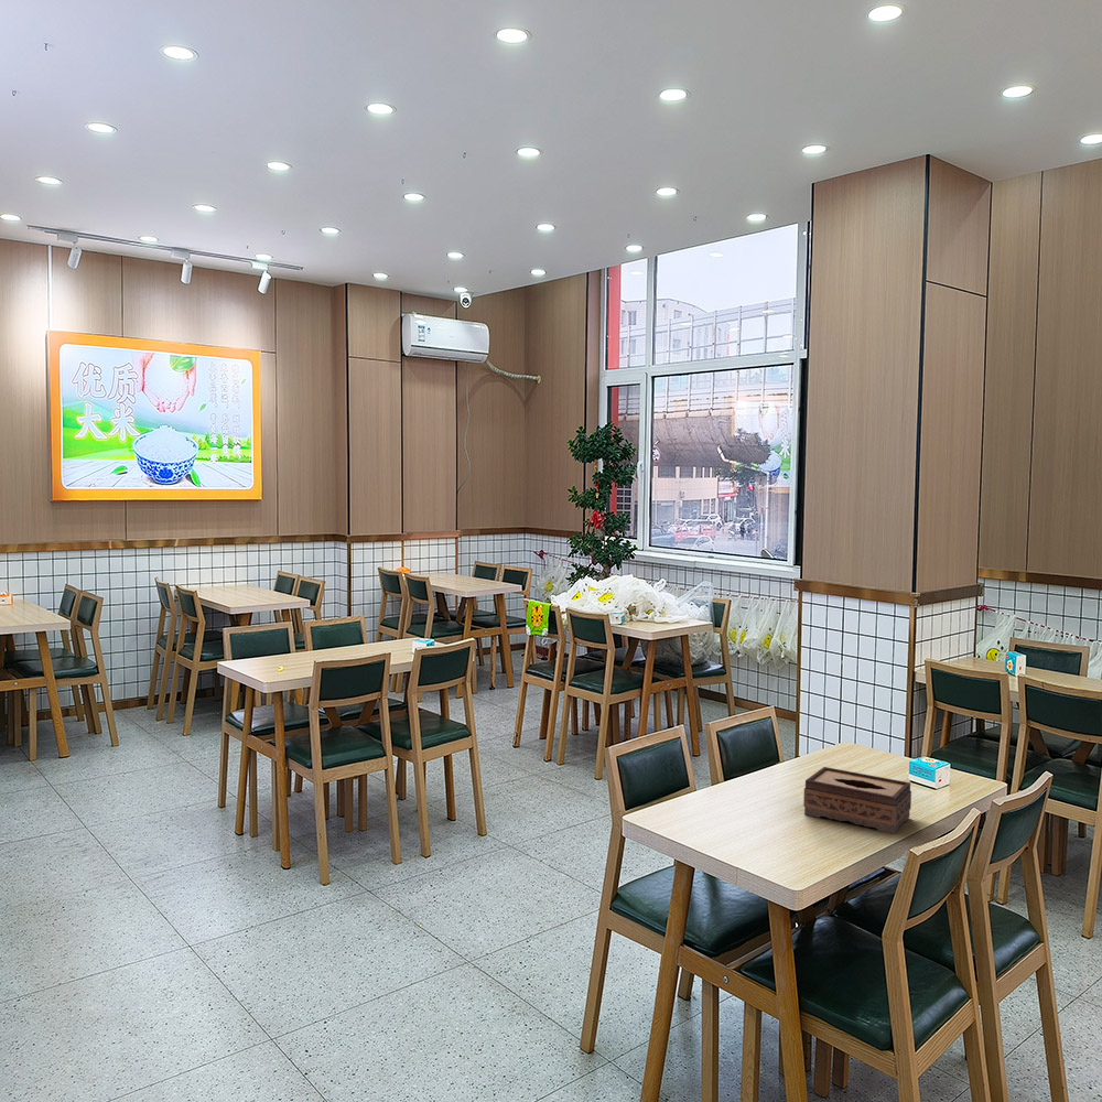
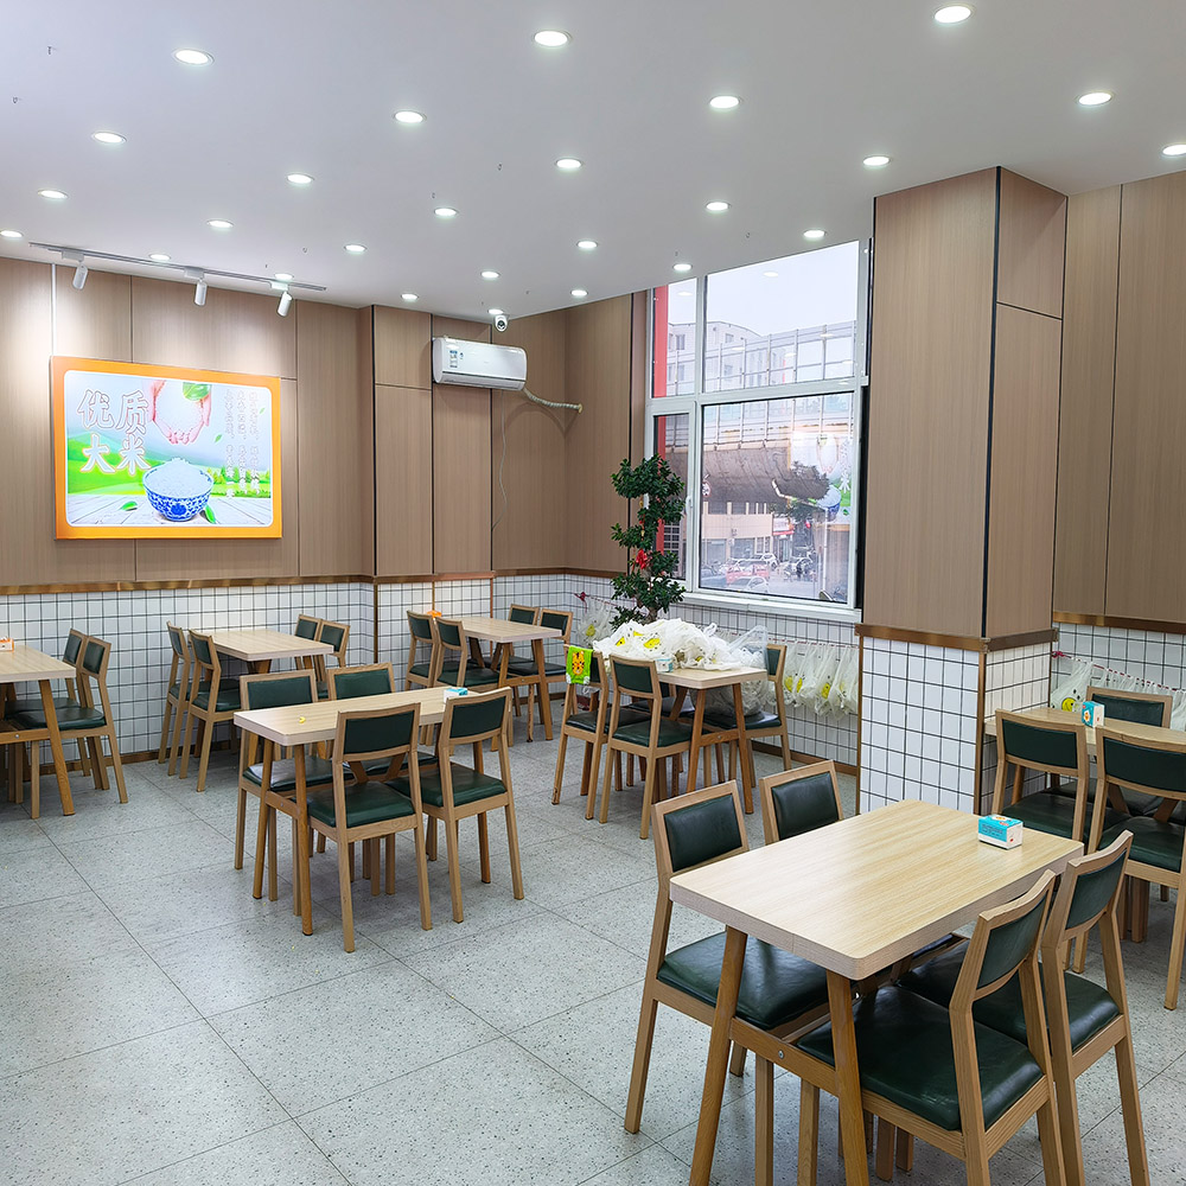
- tissue box (857, 798)
